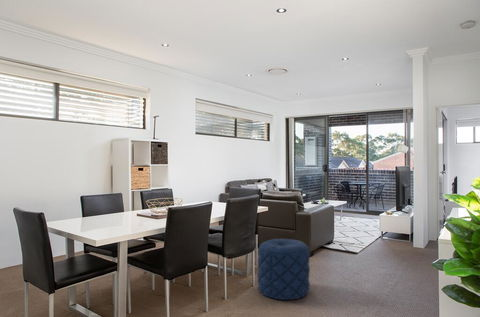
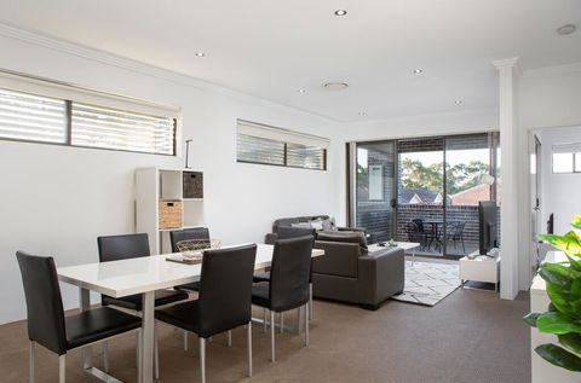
- pouf (283, 266)
